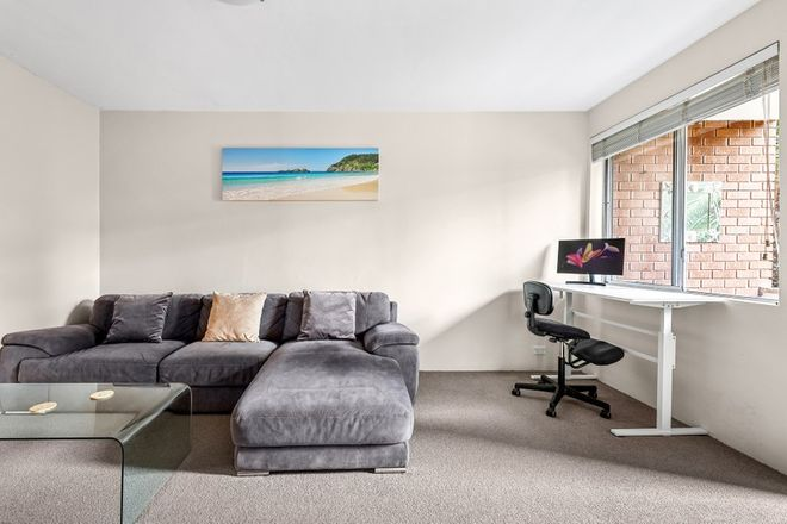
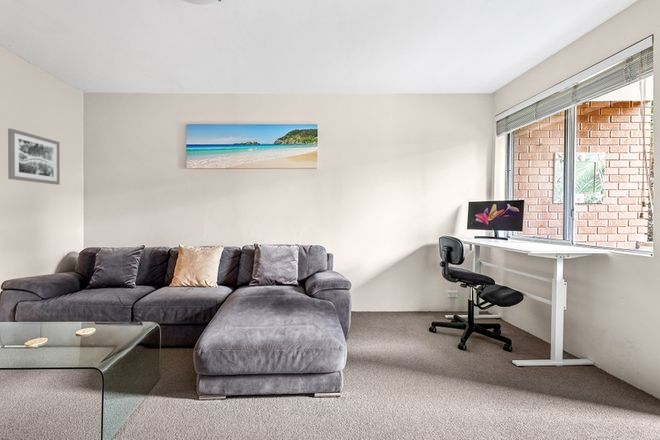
+ wall art (36, 159)
